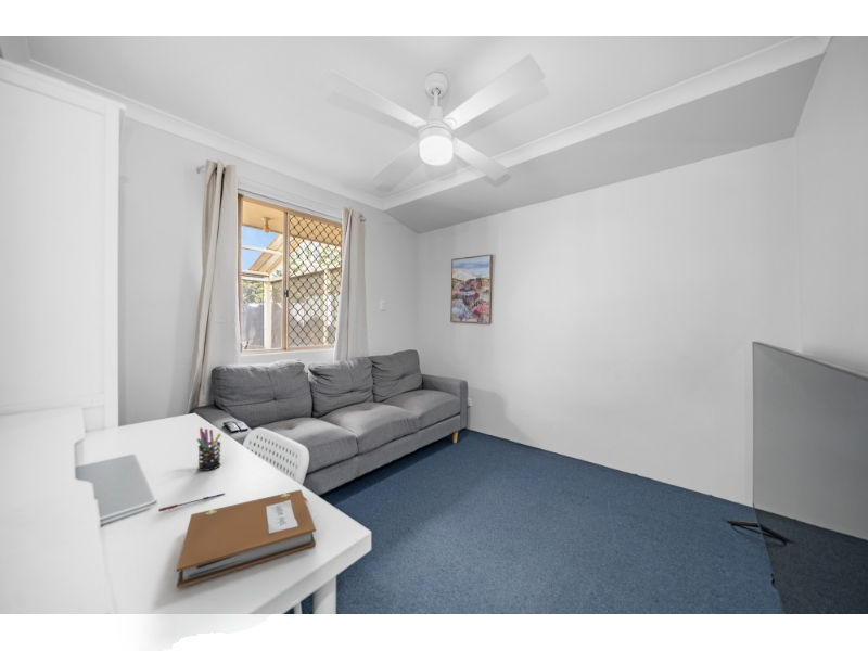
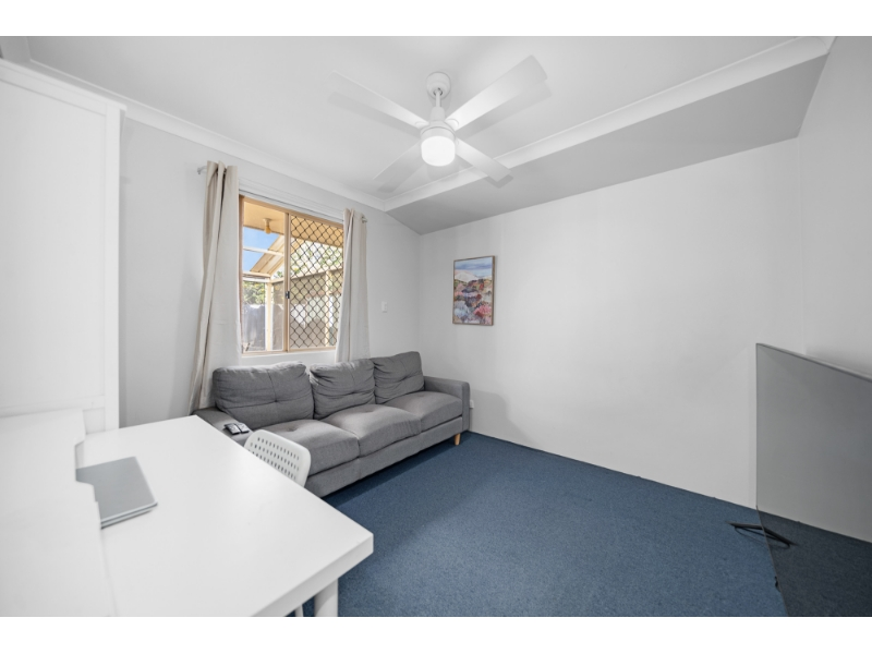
- notebook (254, 526)
- pen (193, 501)
- pen holder (206, 448)
